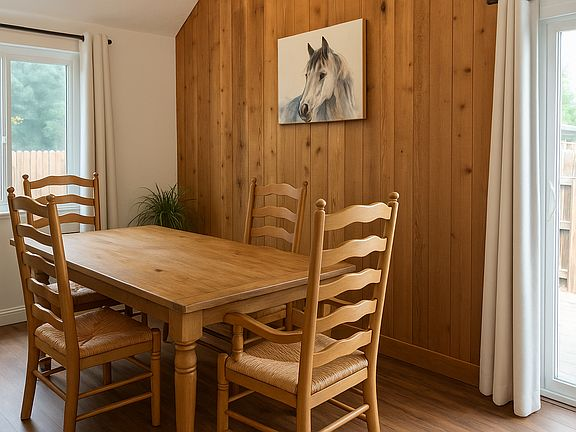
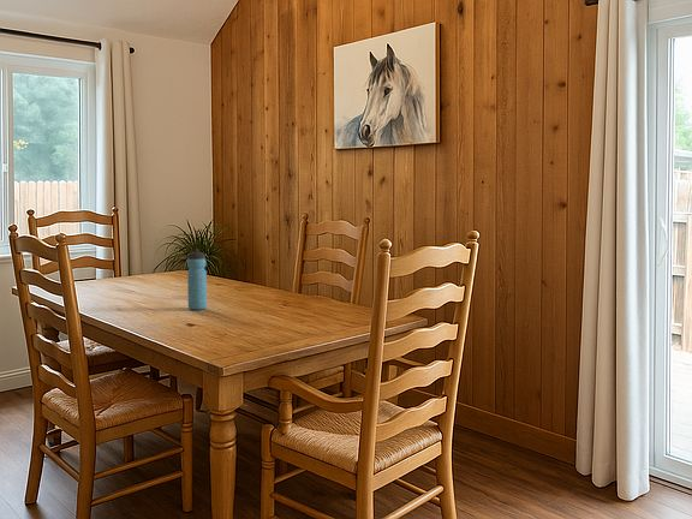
+ water bottle (196, 278)
